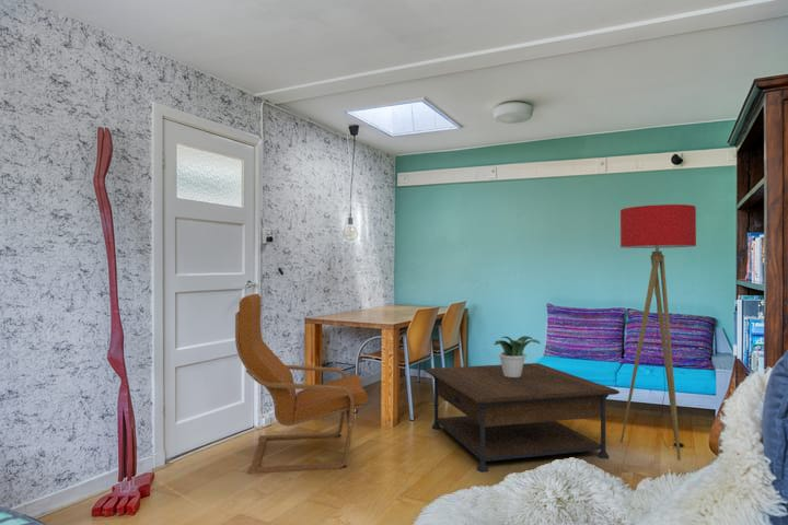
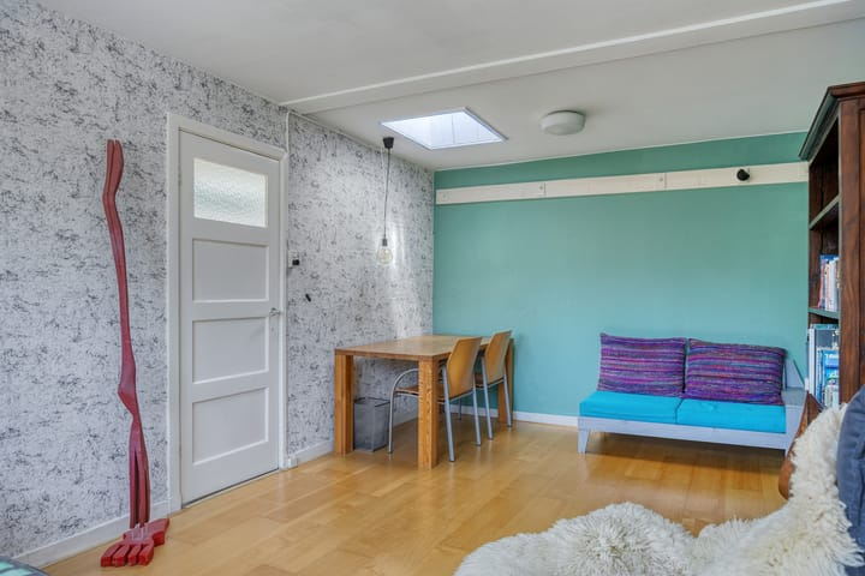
- potted plant (515, 355)
- armchair (302, 369)
- floor lamp (660, 327)
- coffee table (512, 409)
